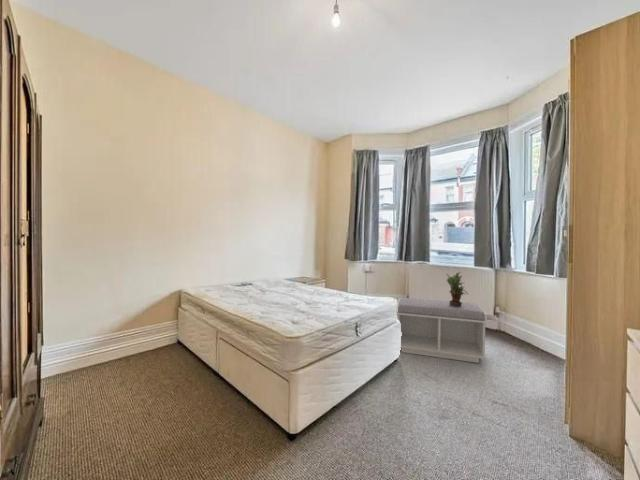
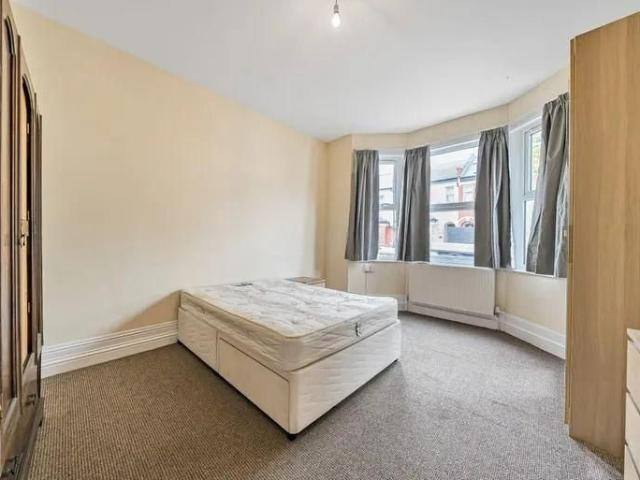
- bench (437, 326)
- potted plant (457, 288)
